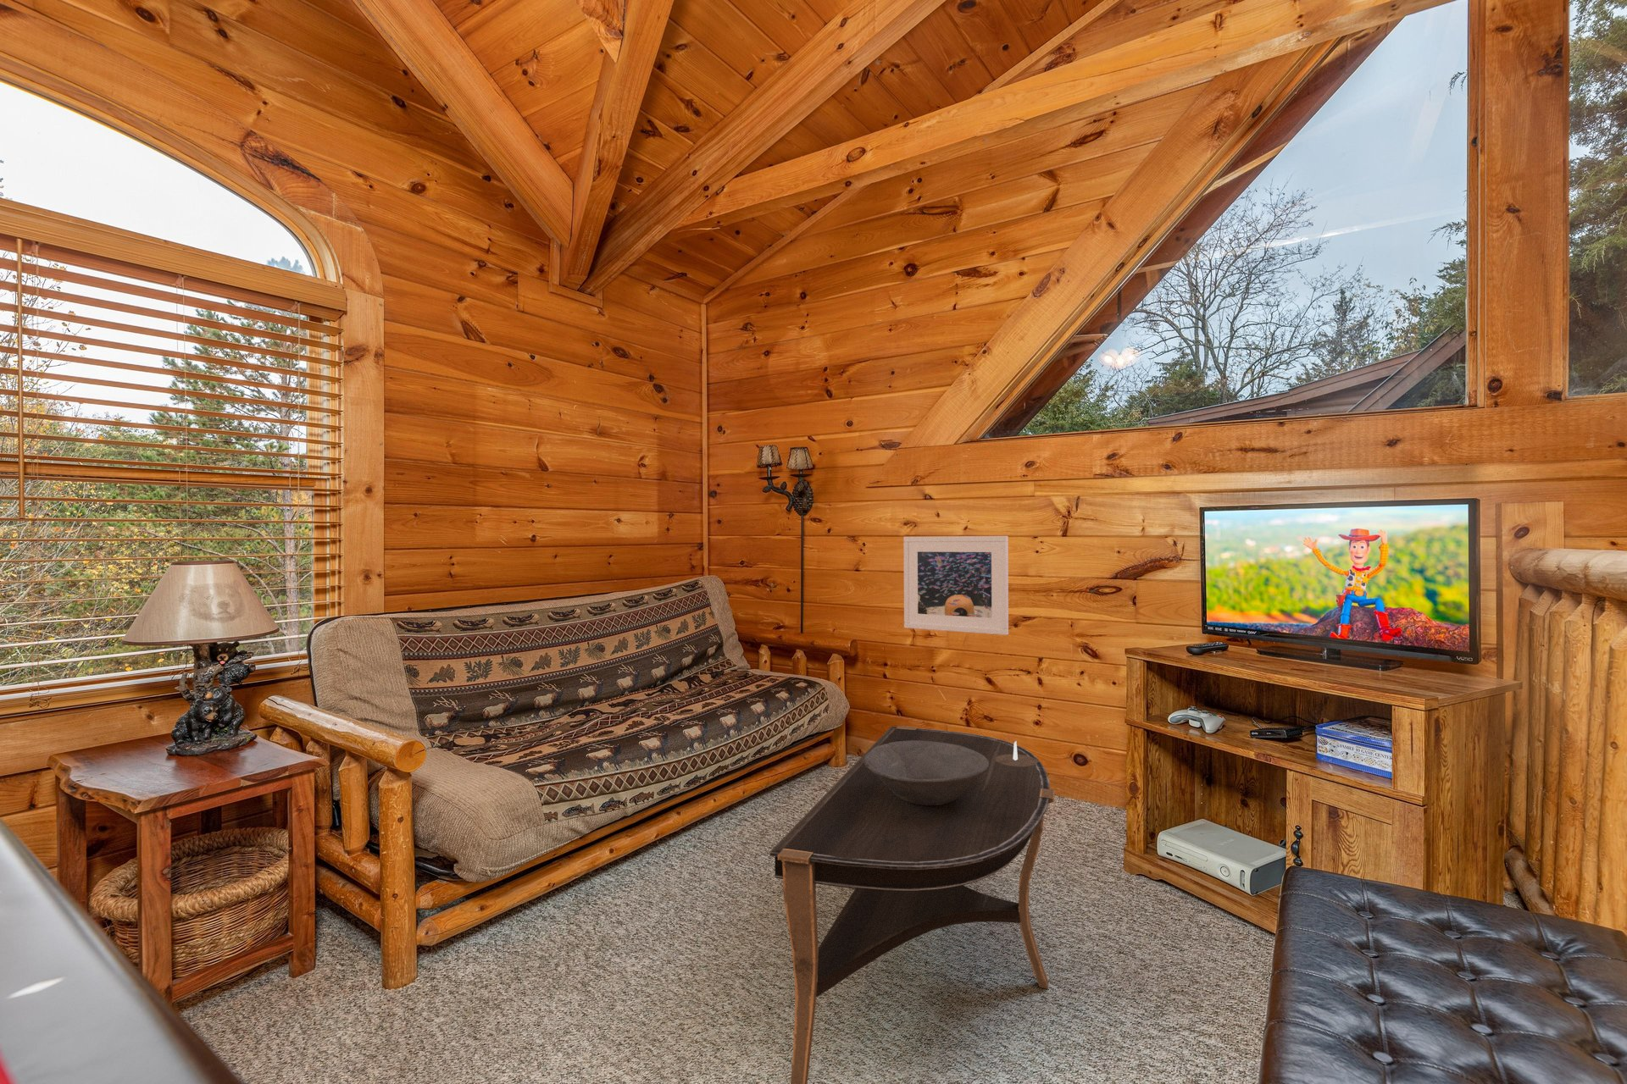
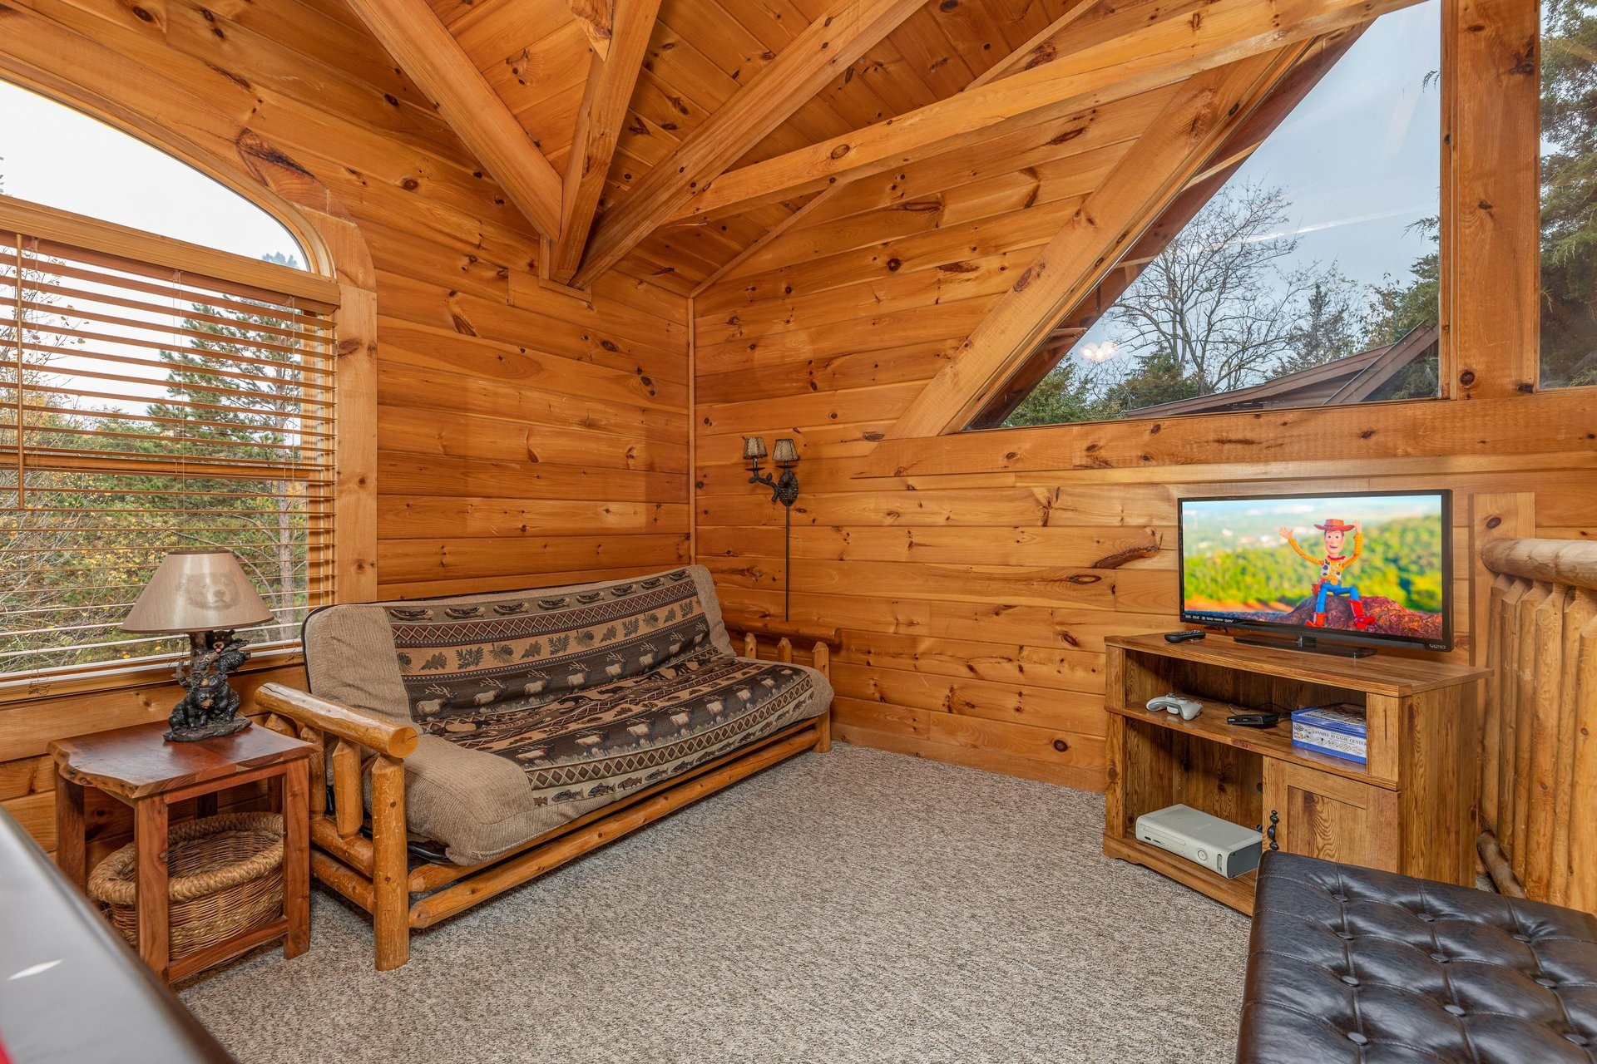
- coffee table (944, 875)
- candle (1016, 750)
- bowl (925, 775)
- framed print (954, 583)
